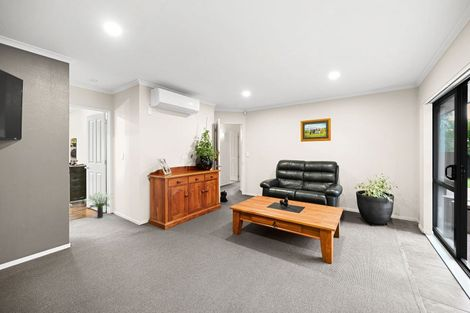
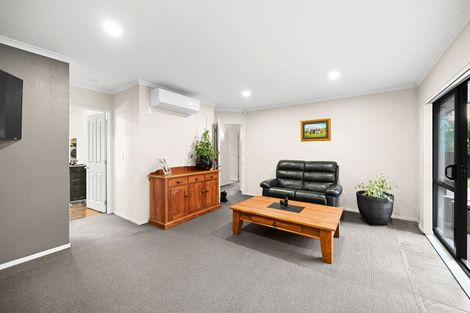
- potted plant (100, 204)
